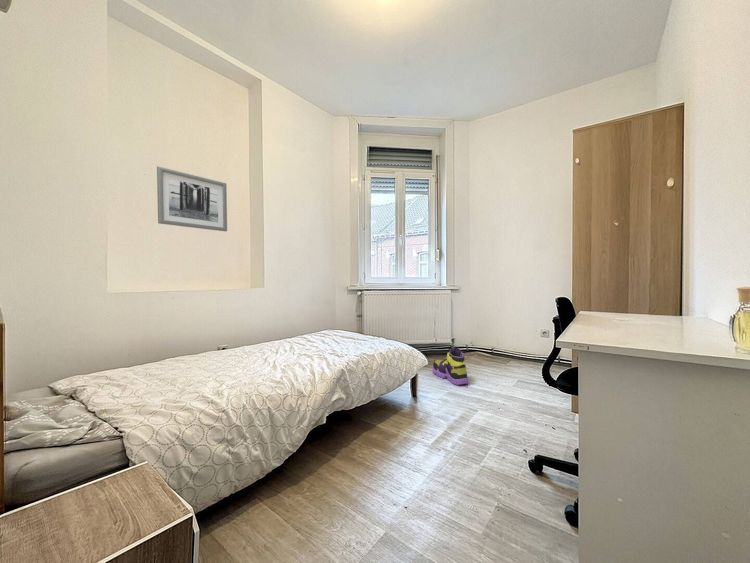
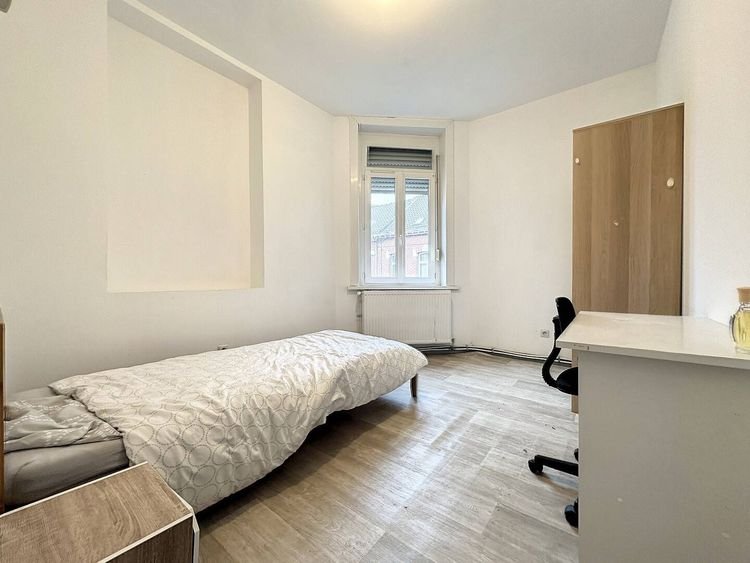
- hiking boot (449, 361)
- wall art (195, 201)
